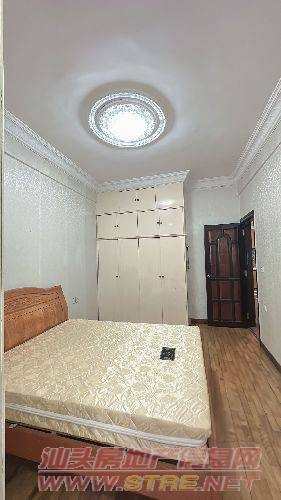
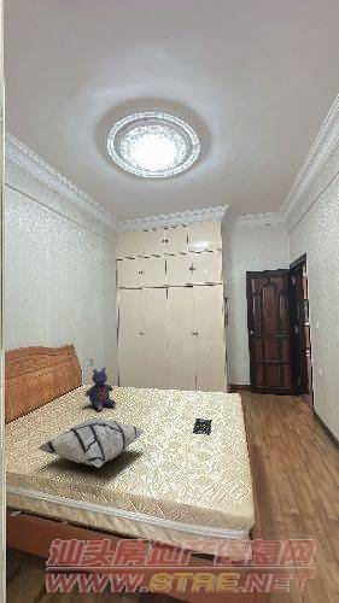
+ teddy bear (101, 387)
+ decorative pillow (94, 439)
